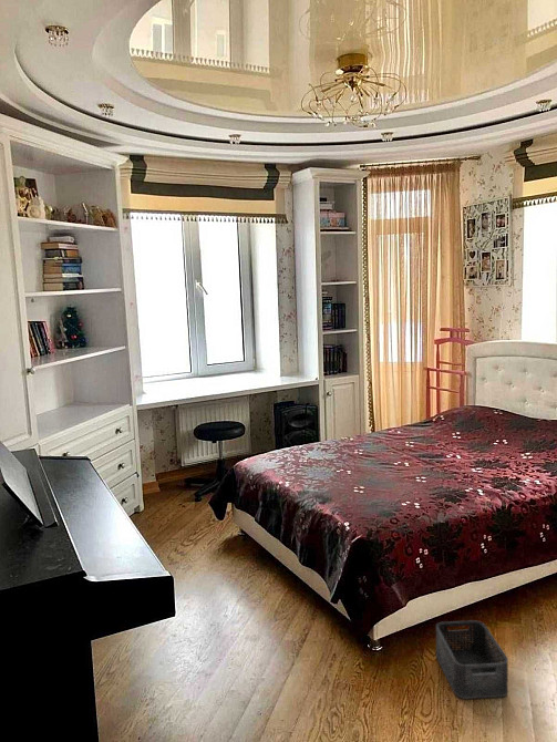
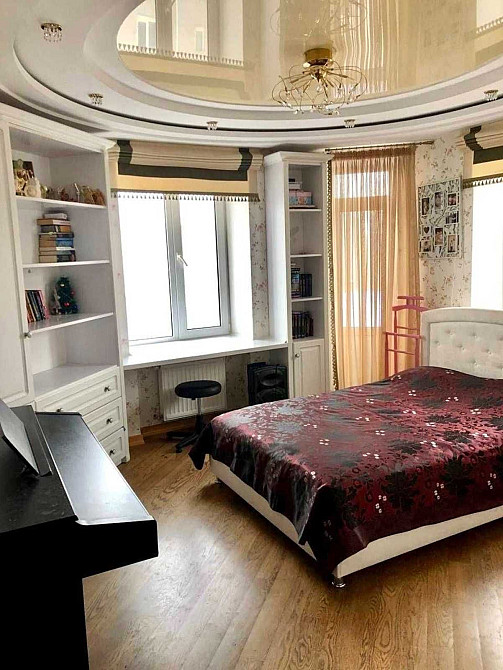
- storage bin (470, 657)
